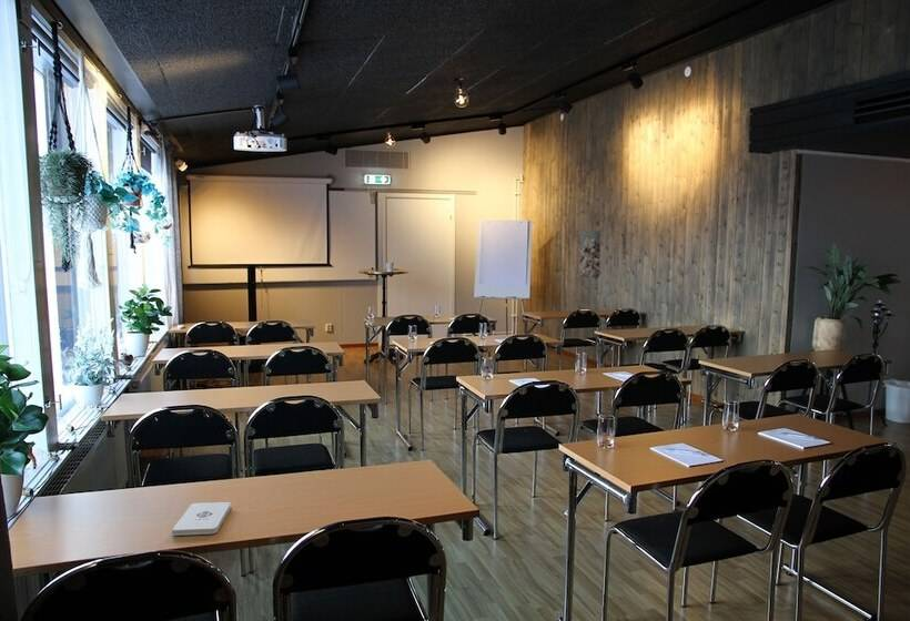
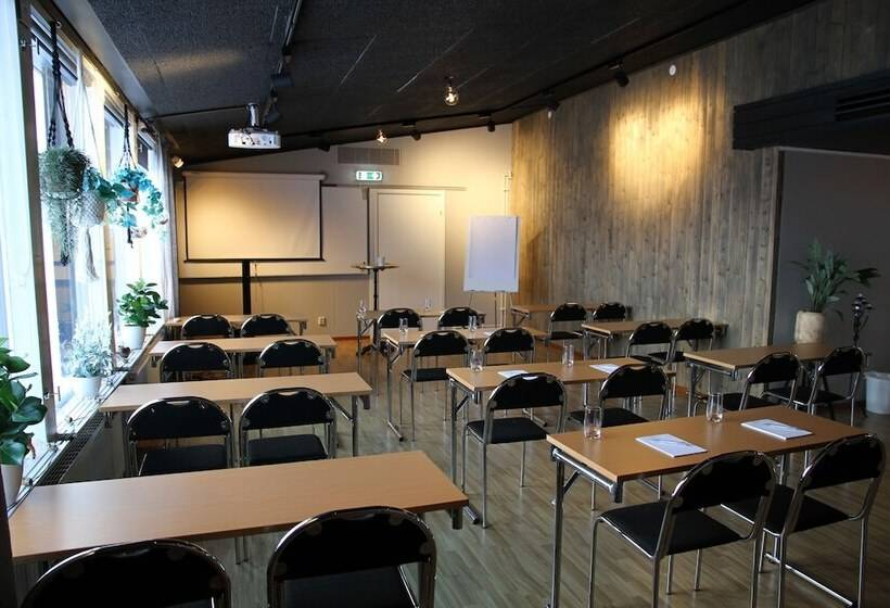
- wall art (589, 254)
- notepad (203, 518)
